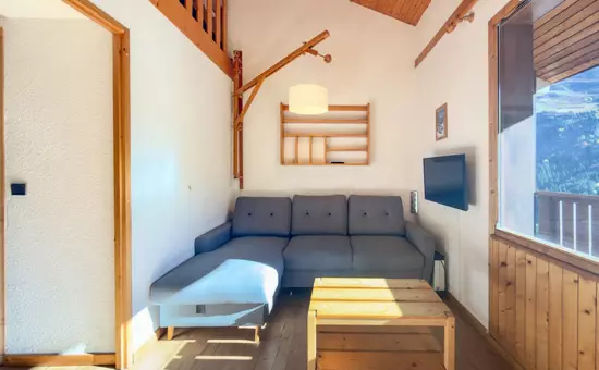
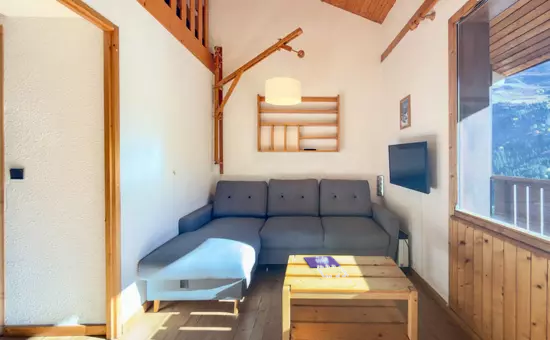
+ board game (325, 262)
